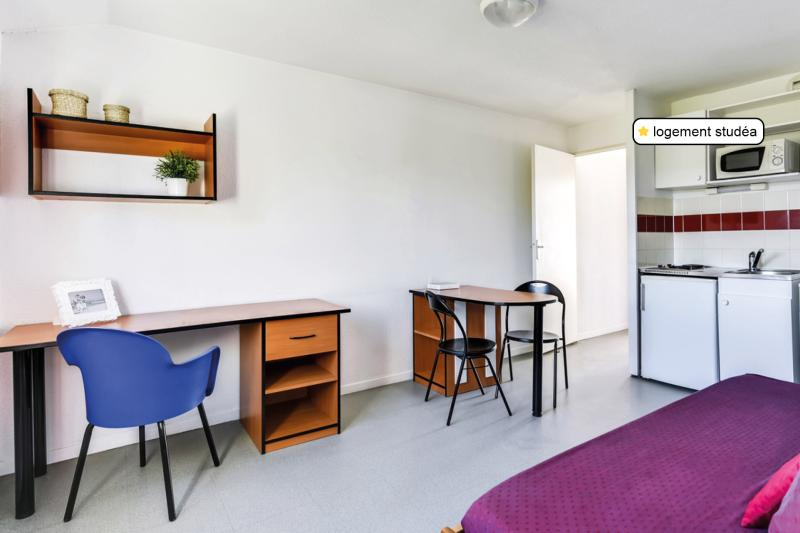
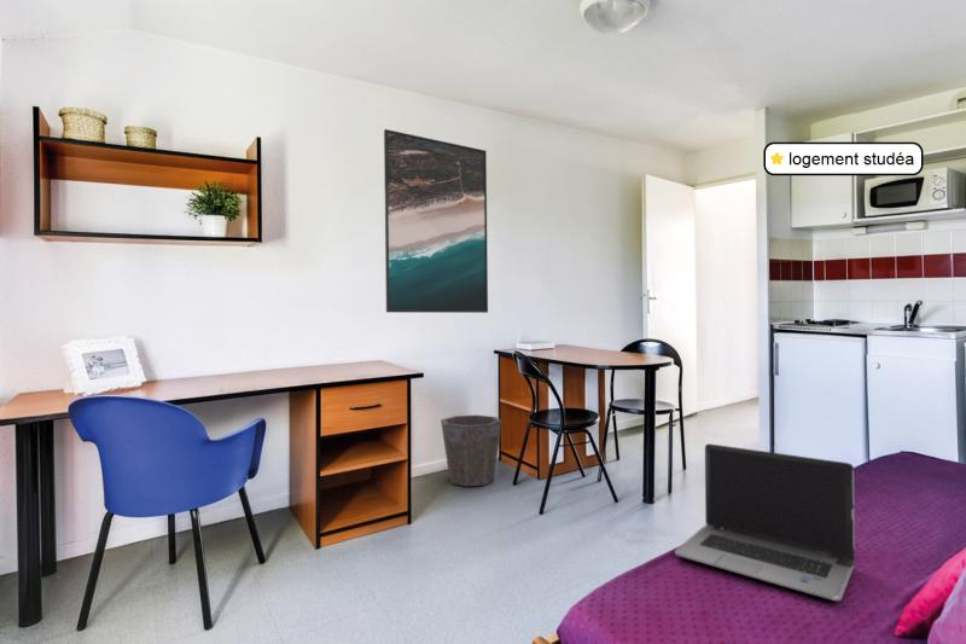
+ laptop computer (762, 512)
+ waste bin (471, 449)
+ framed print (438, 226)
